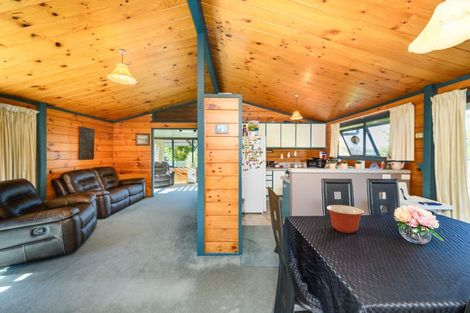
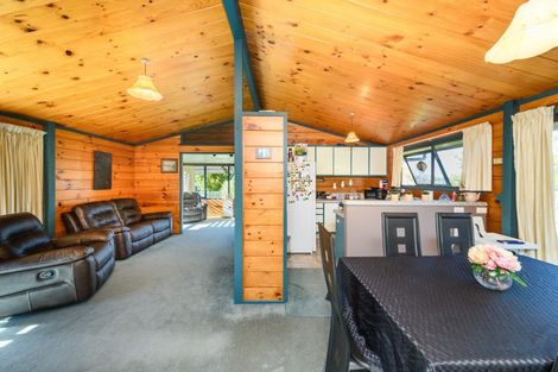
- mixing bowl (344, 219)
